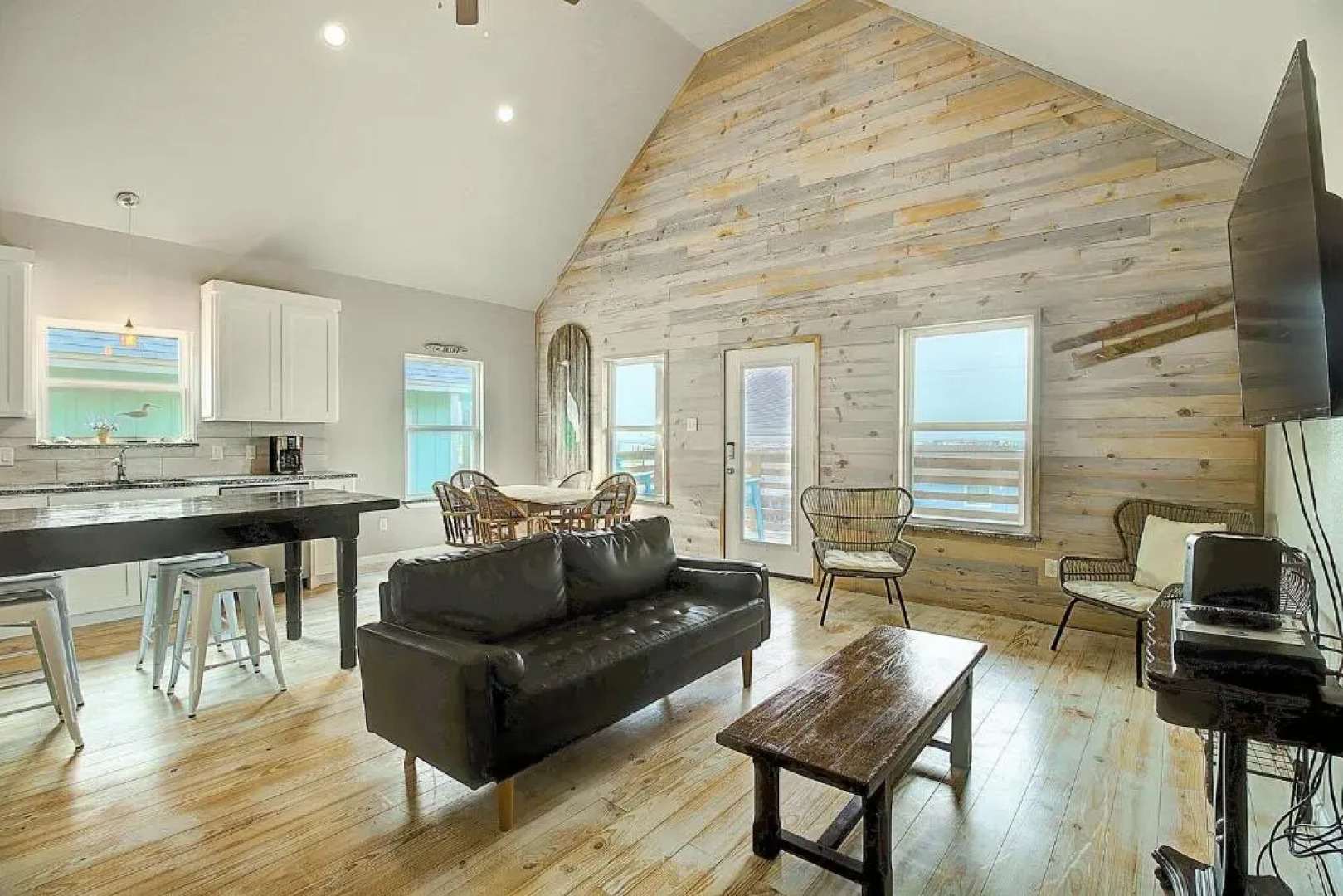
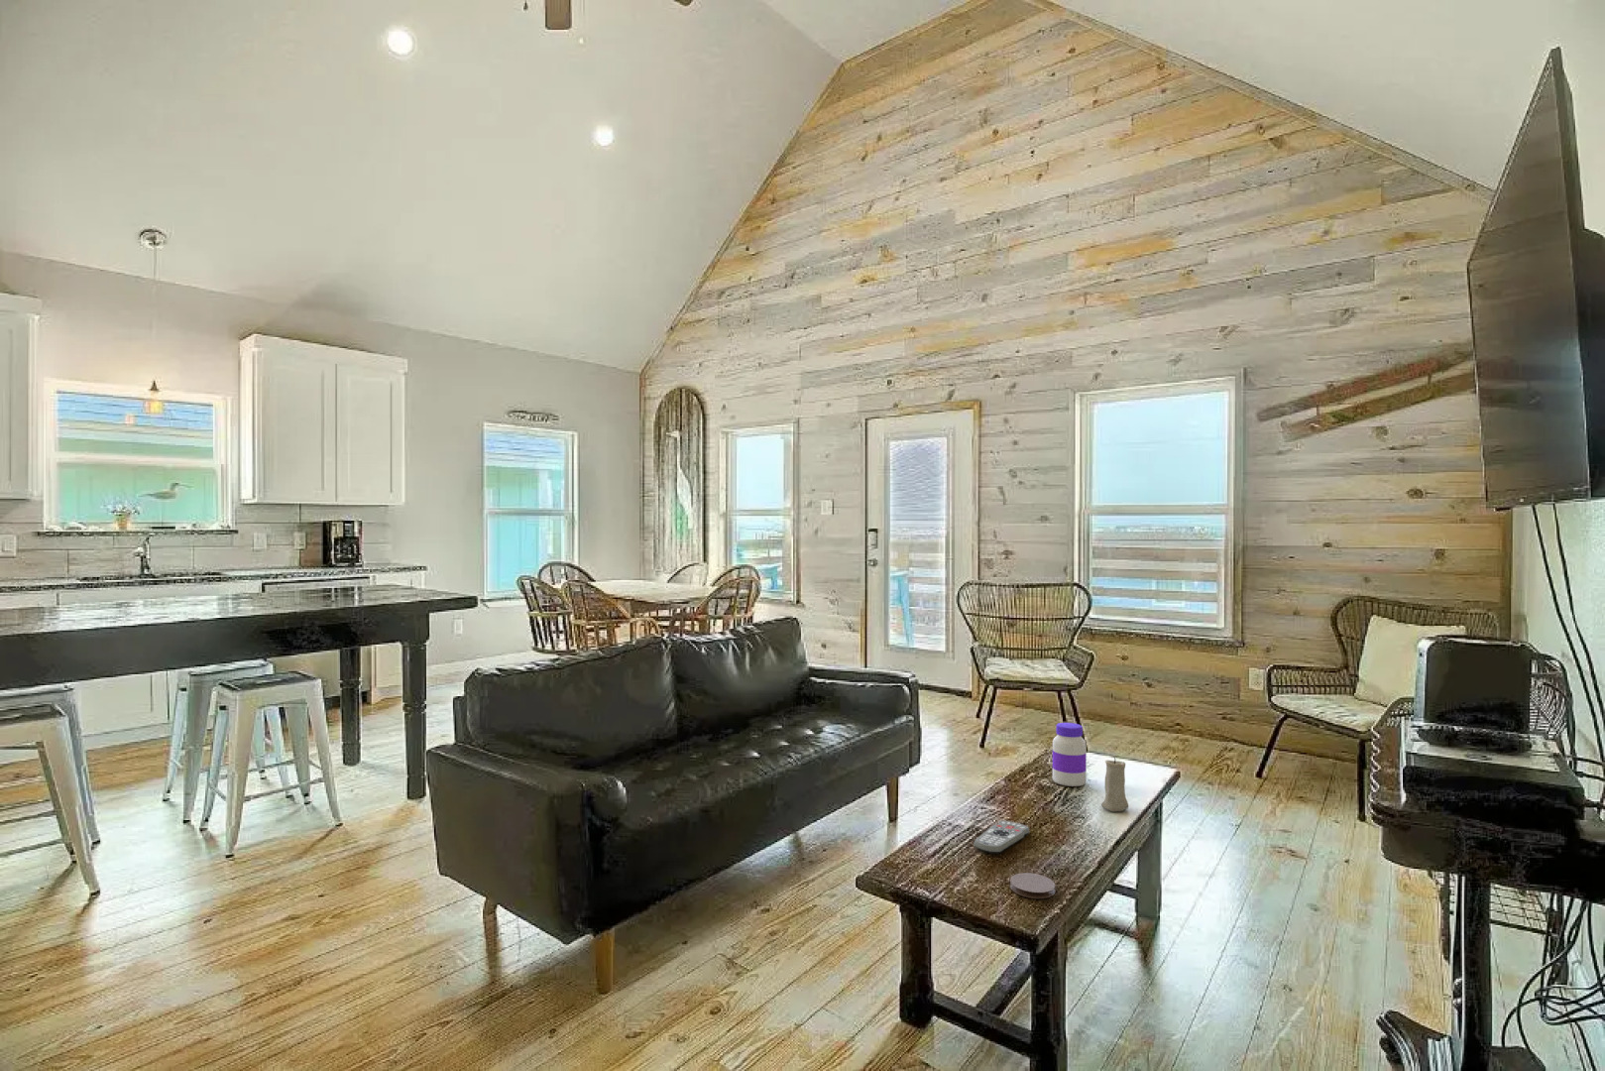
+ remote control (1000, 837)
+ jar (1068, 753)
+ coaster (1033, 885)
+ candle (1114, 782)
